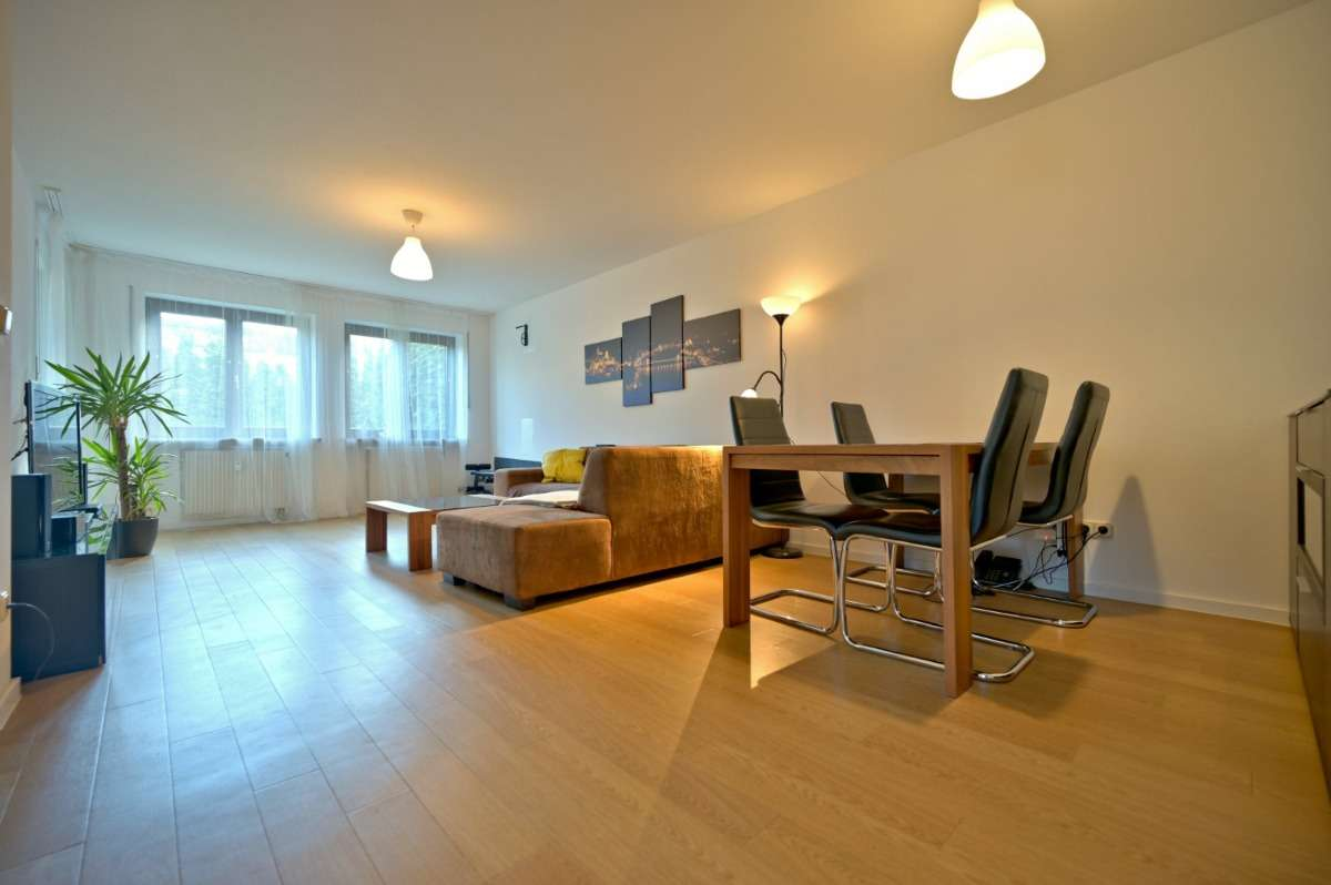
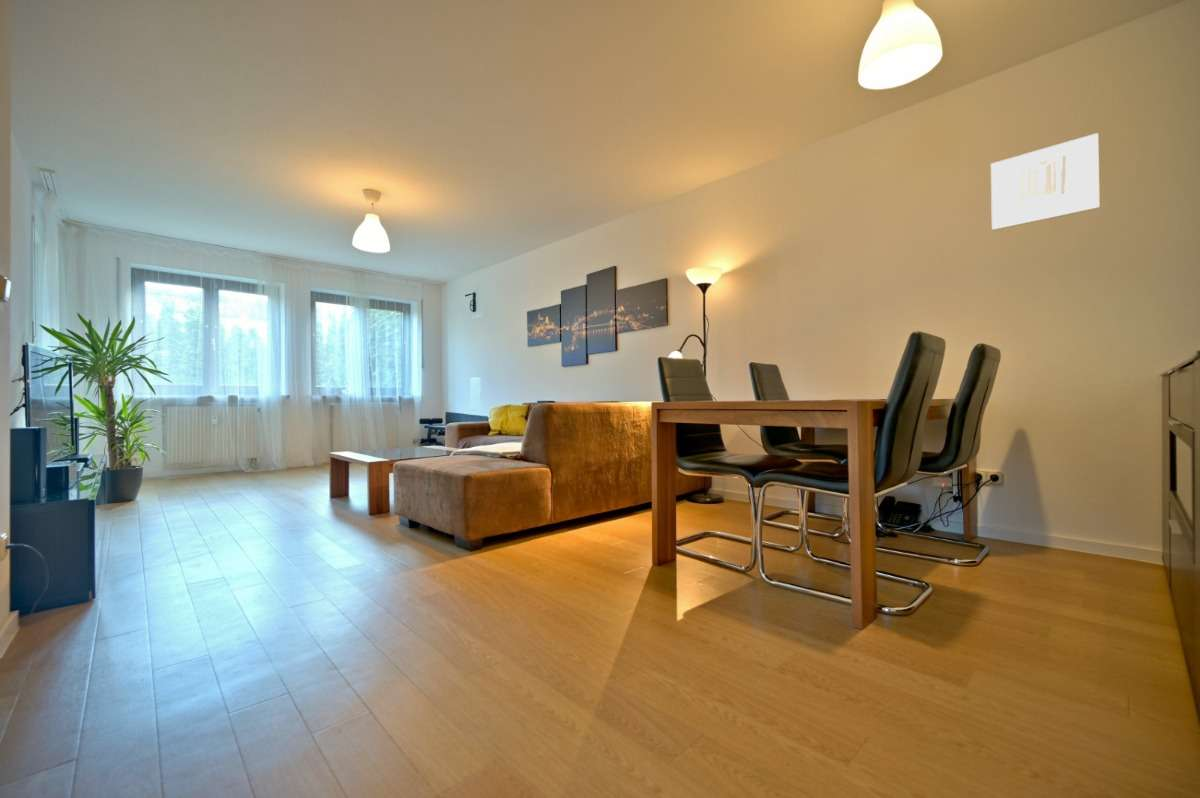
+ wall art (1042, 184)
